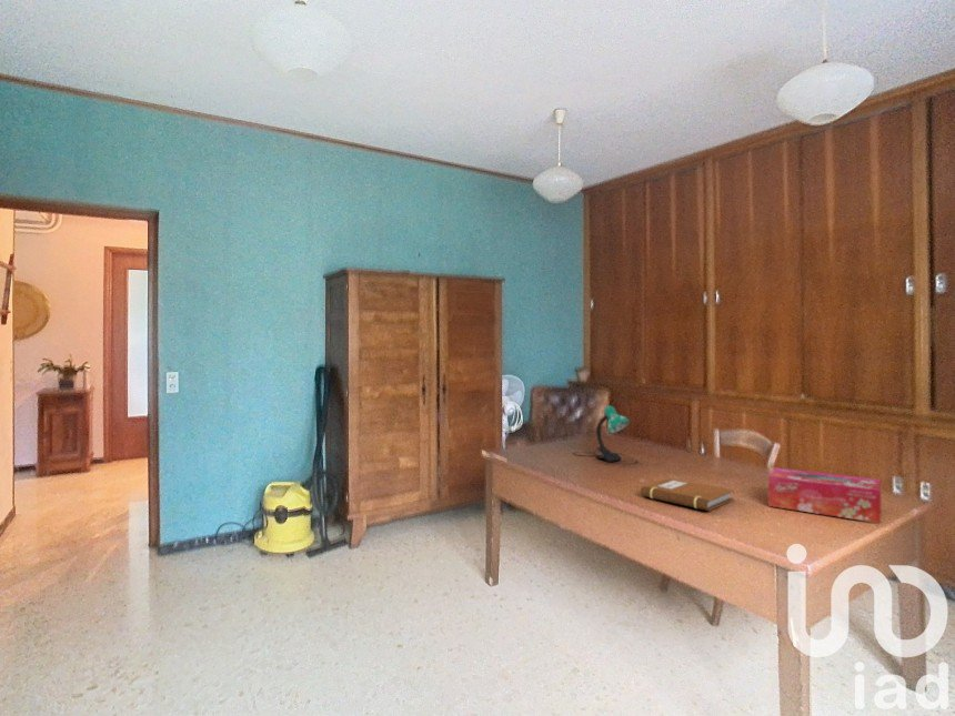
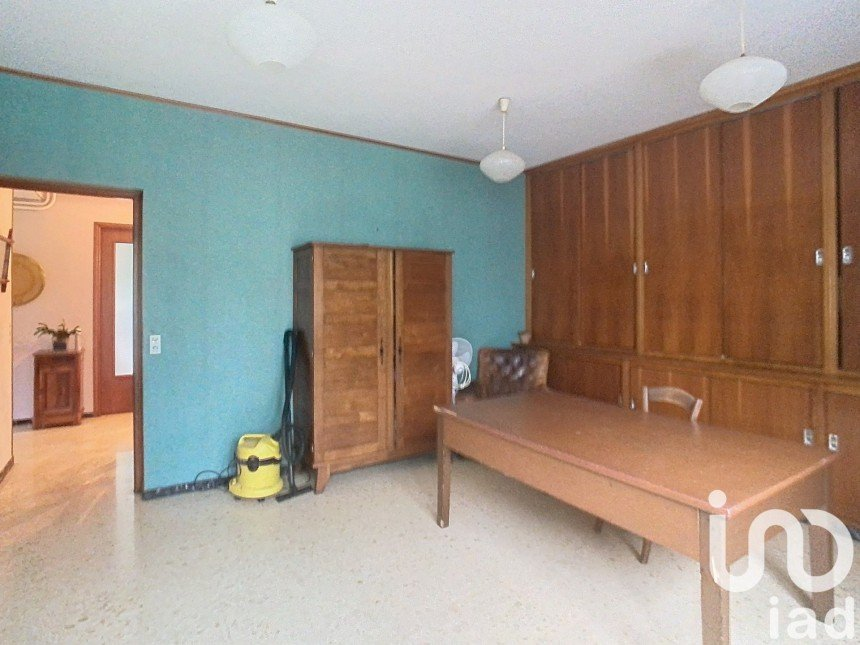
- tissue box (823, 493)
- desk lamp (607, 430)
- notebook (684, 493)
